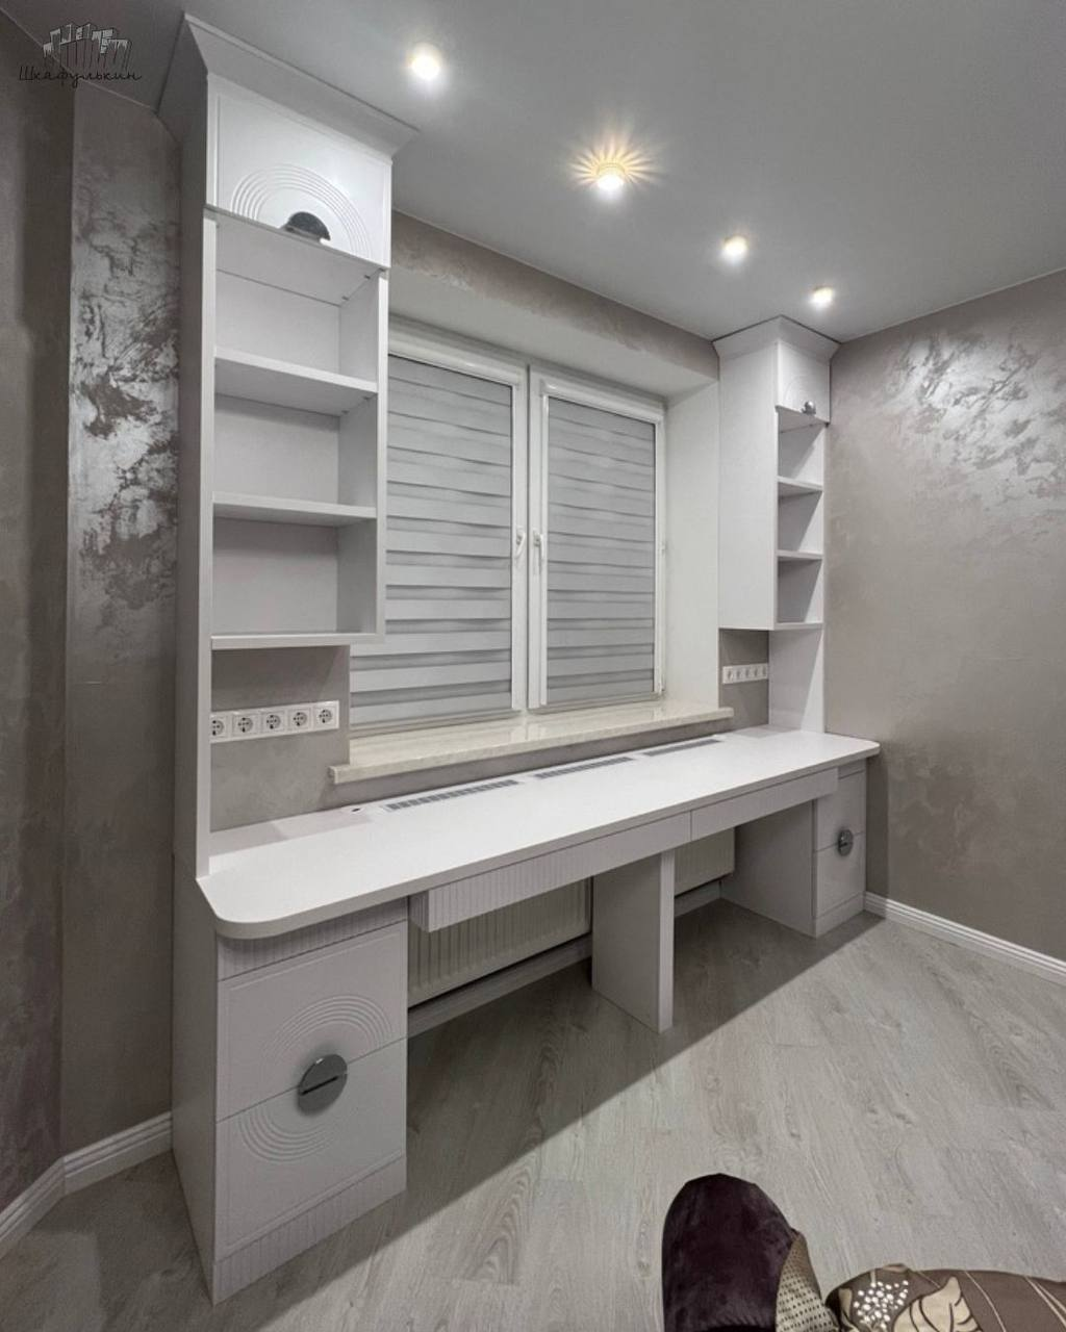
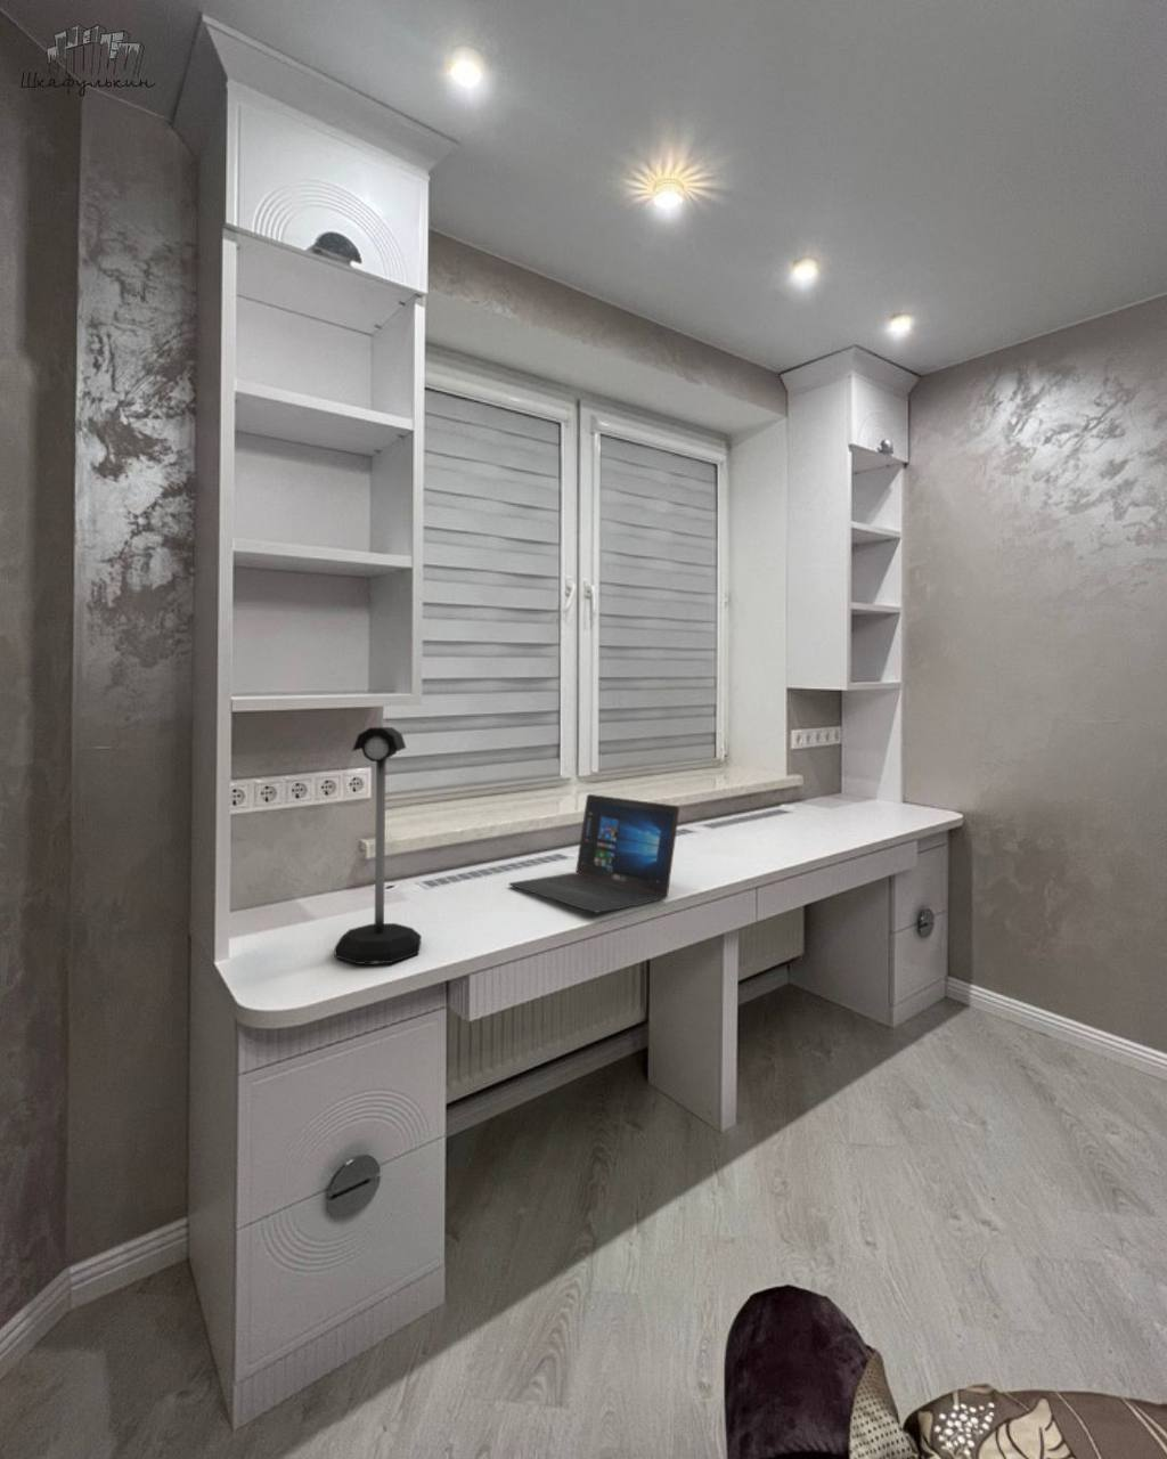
+ laptop (592, 847)
+ mailbox (380, 838)
